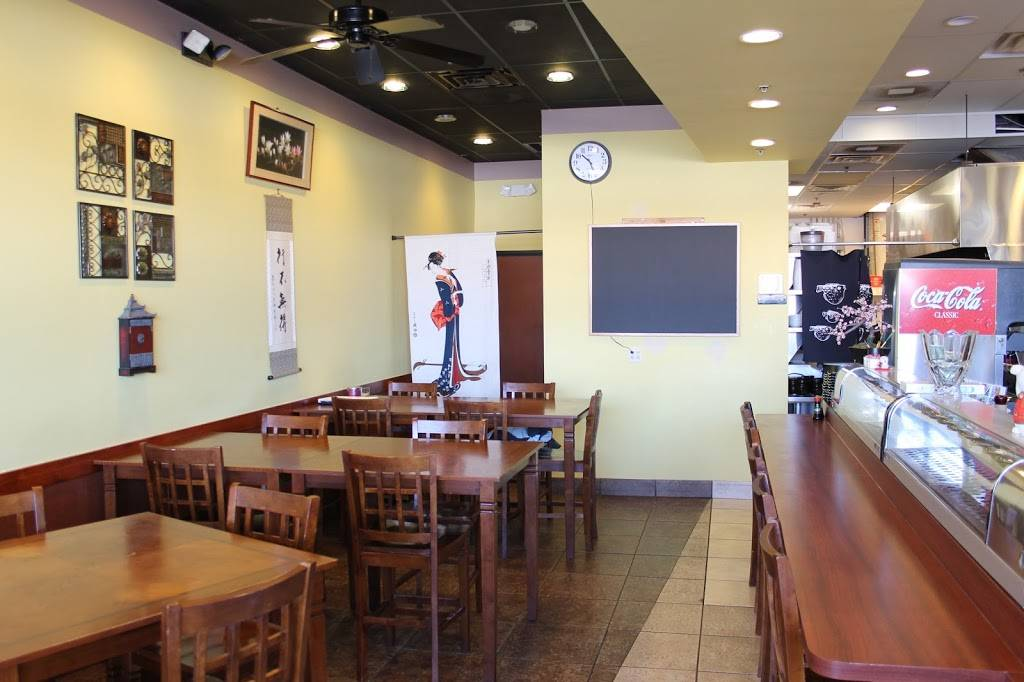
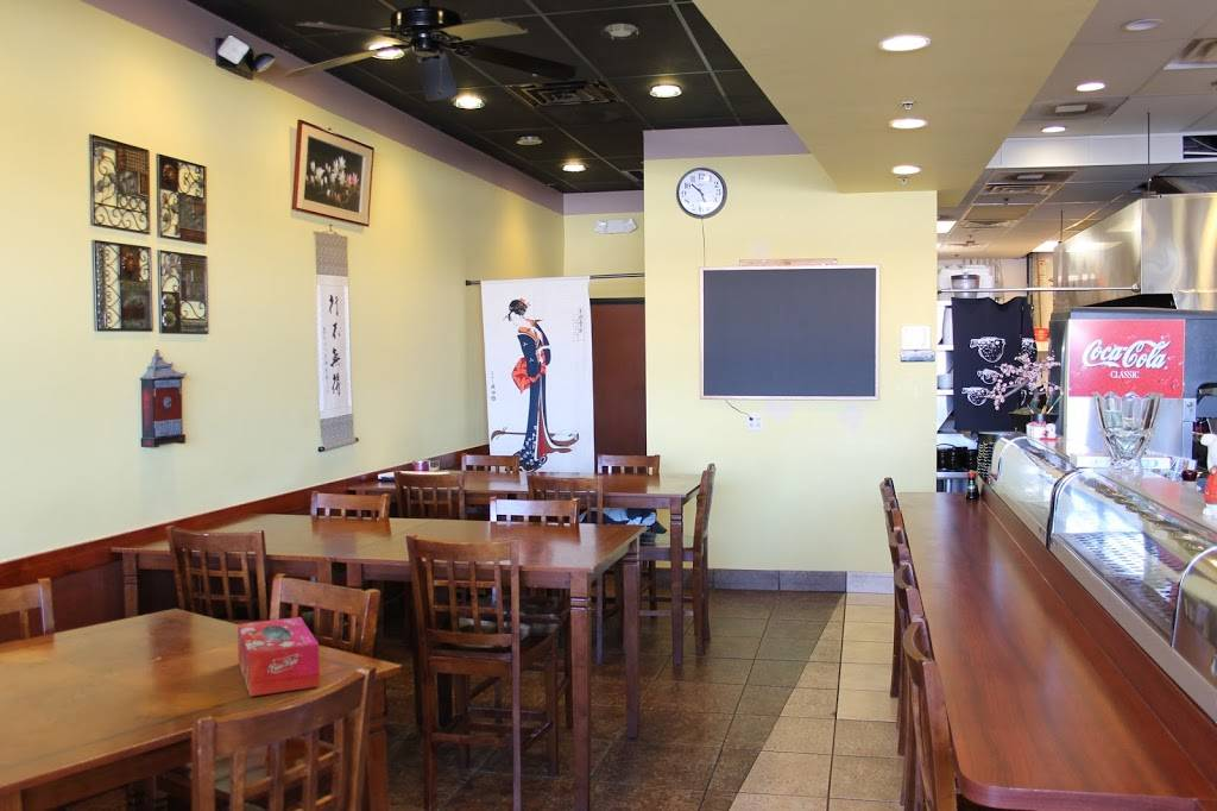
+ tissue box (277, 654)
